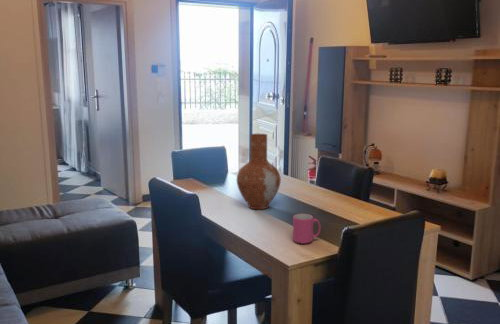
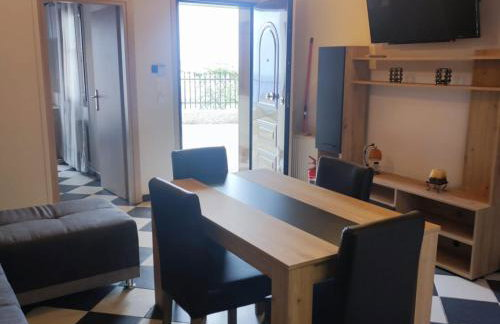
- mug (306, 228)
- vase (258, 171)
